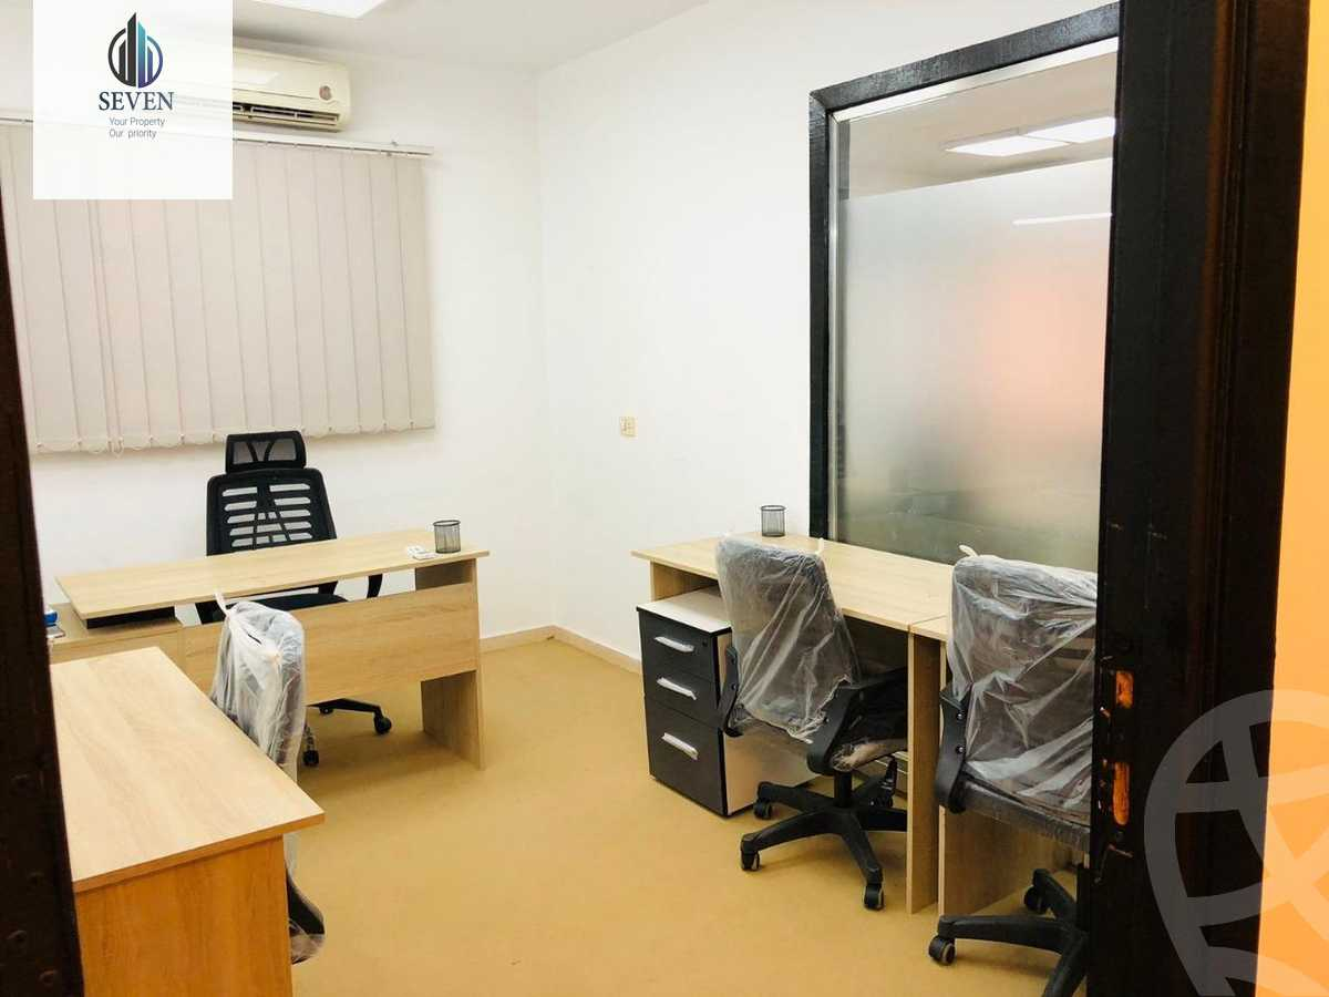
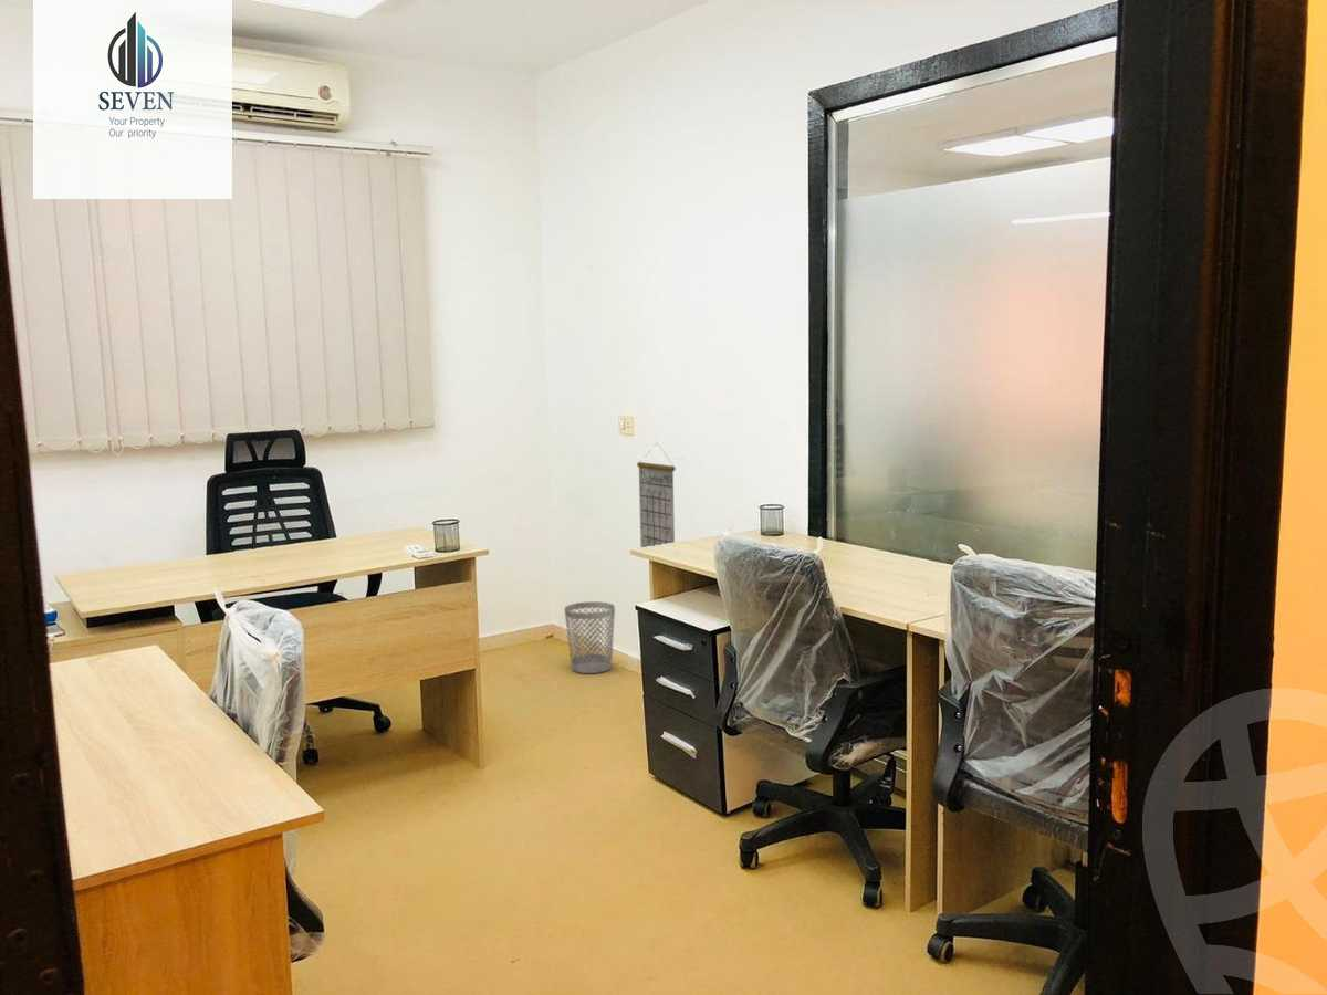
+ calendar (656, 498)
+ wastebasket (591, 637)
